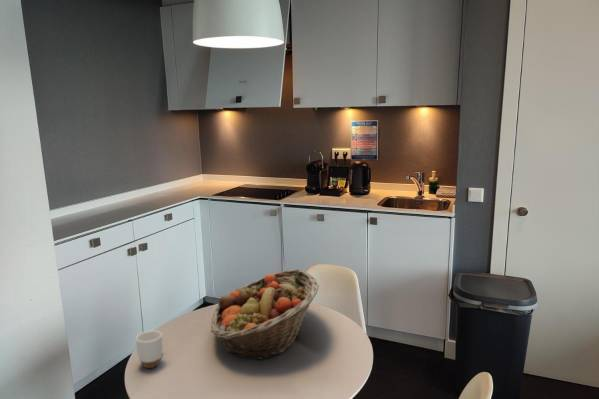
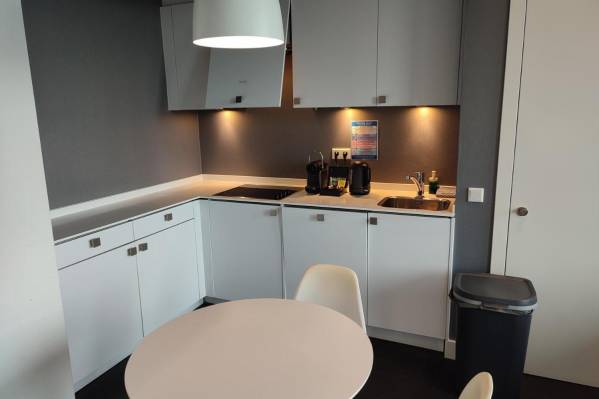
- fruit basket (264, 309)
- mug (152, 347)
